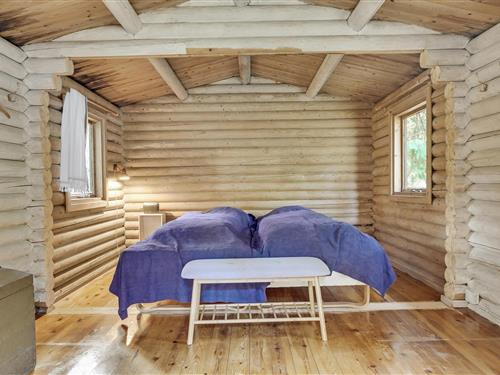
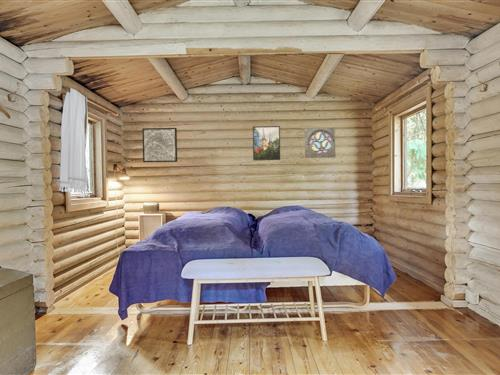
+ wall ornament (319, 143)
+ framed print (266, 143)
+ wall art (159, 145)
